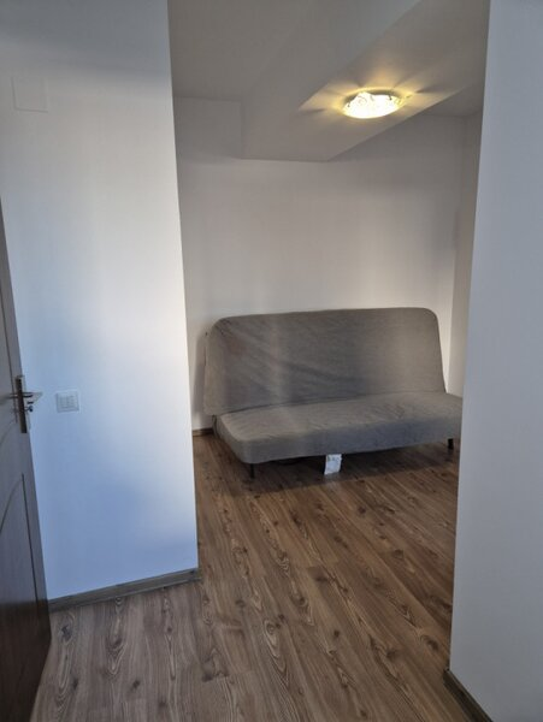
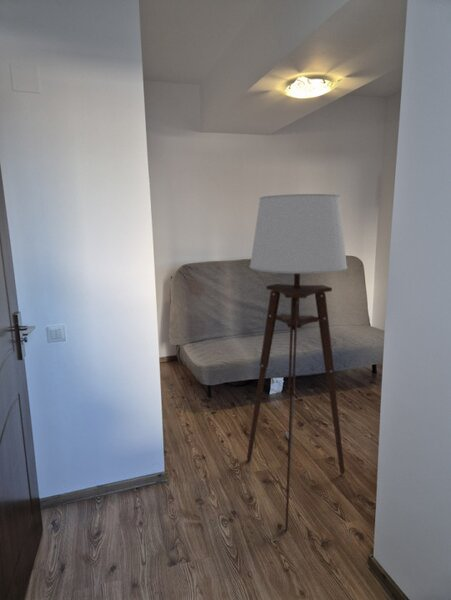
+ floor lamp (294, 345)
